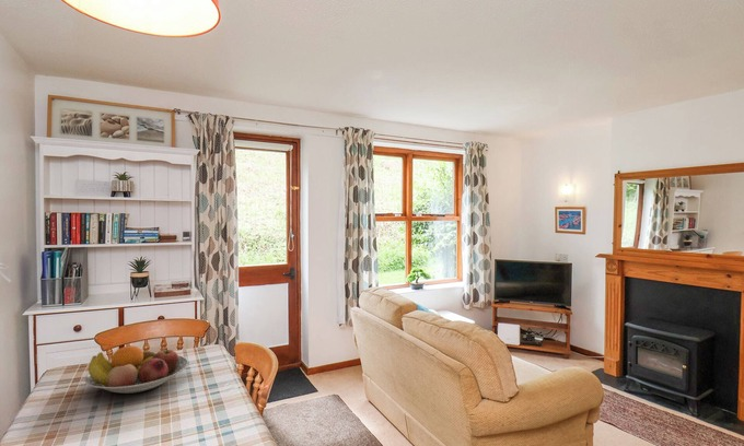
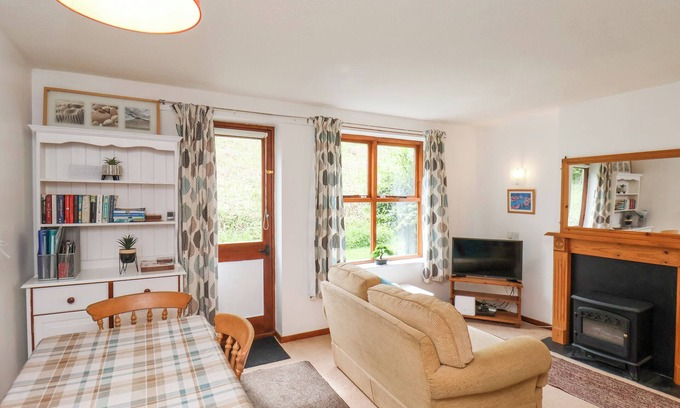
- fruit bowl (139, 365)
